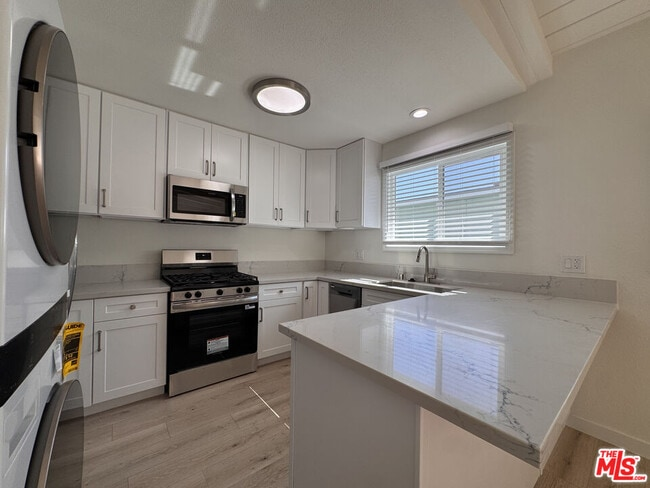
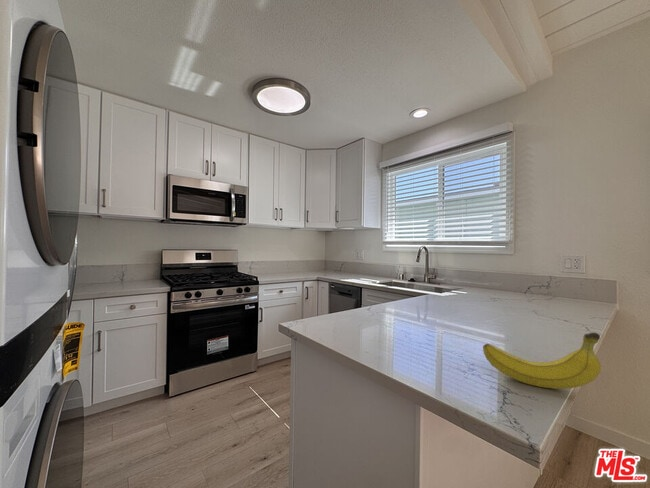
+ fruit (536, 362)
